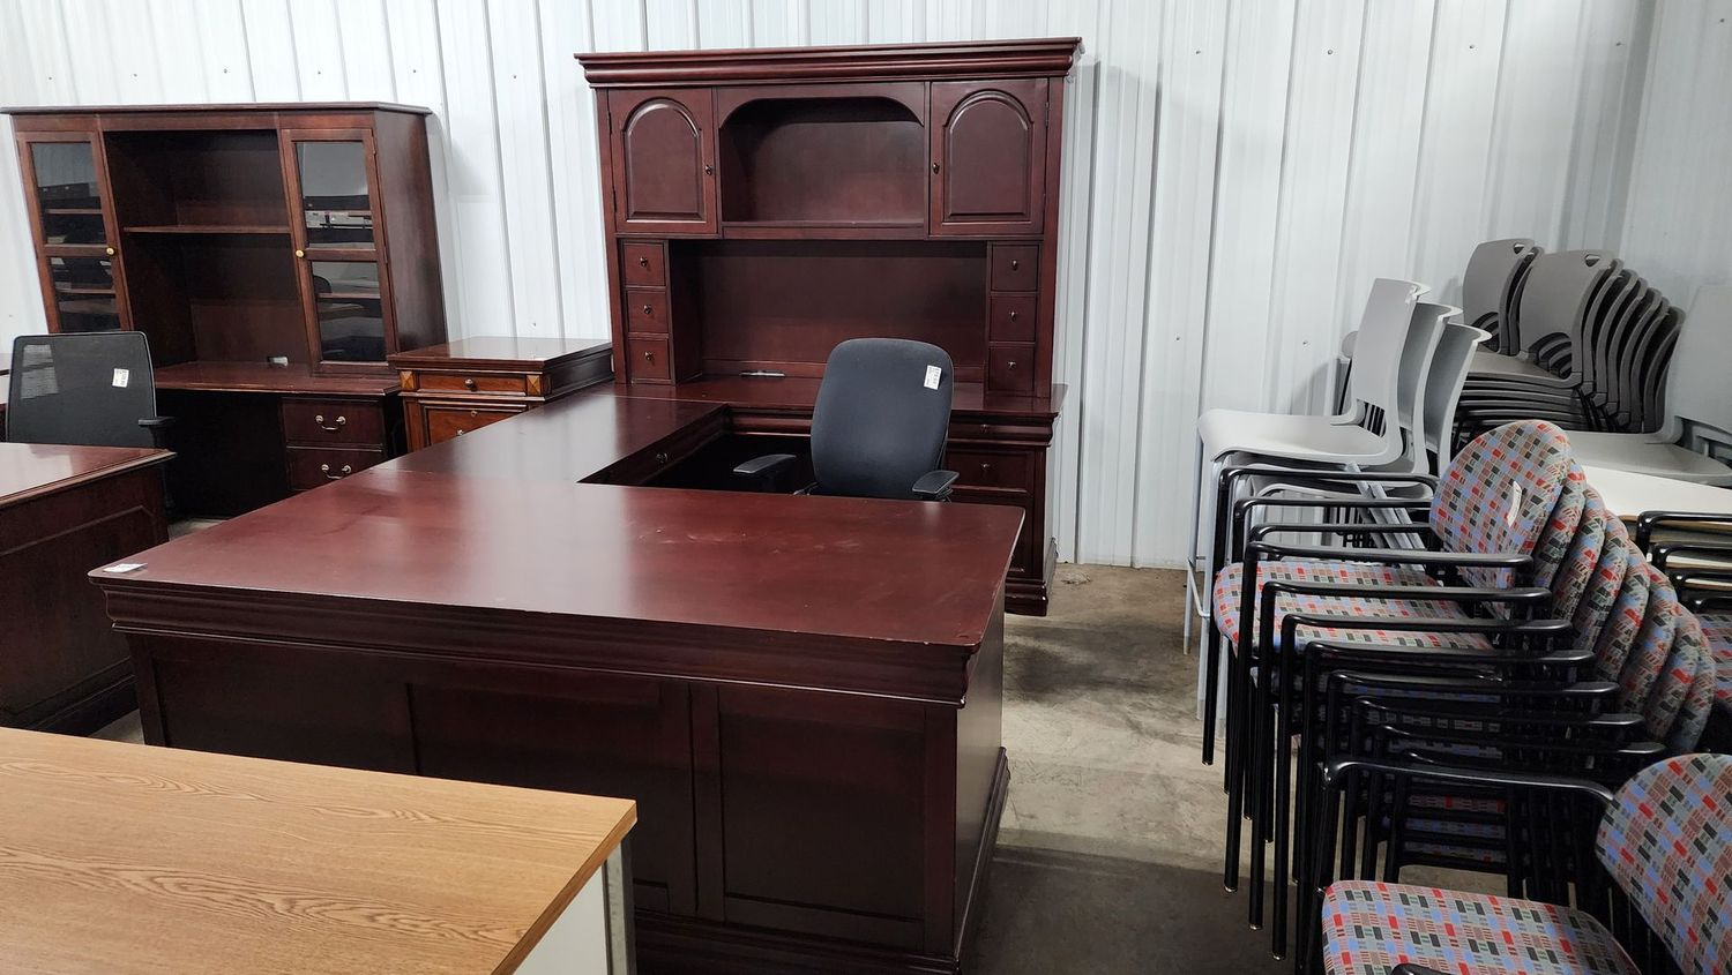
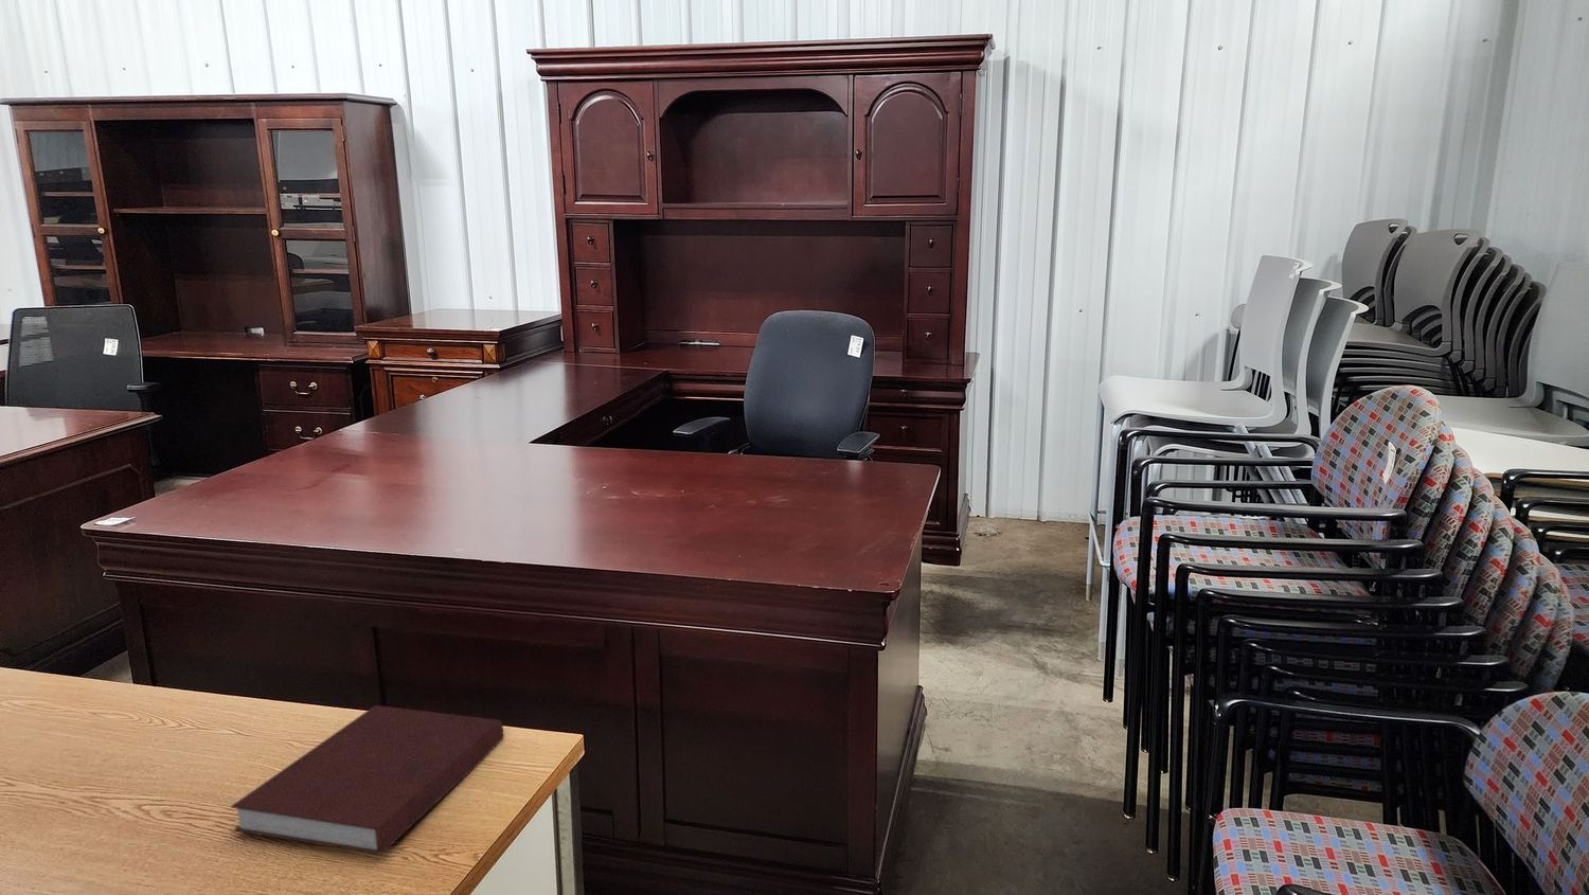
+ notebook (379, 771)
